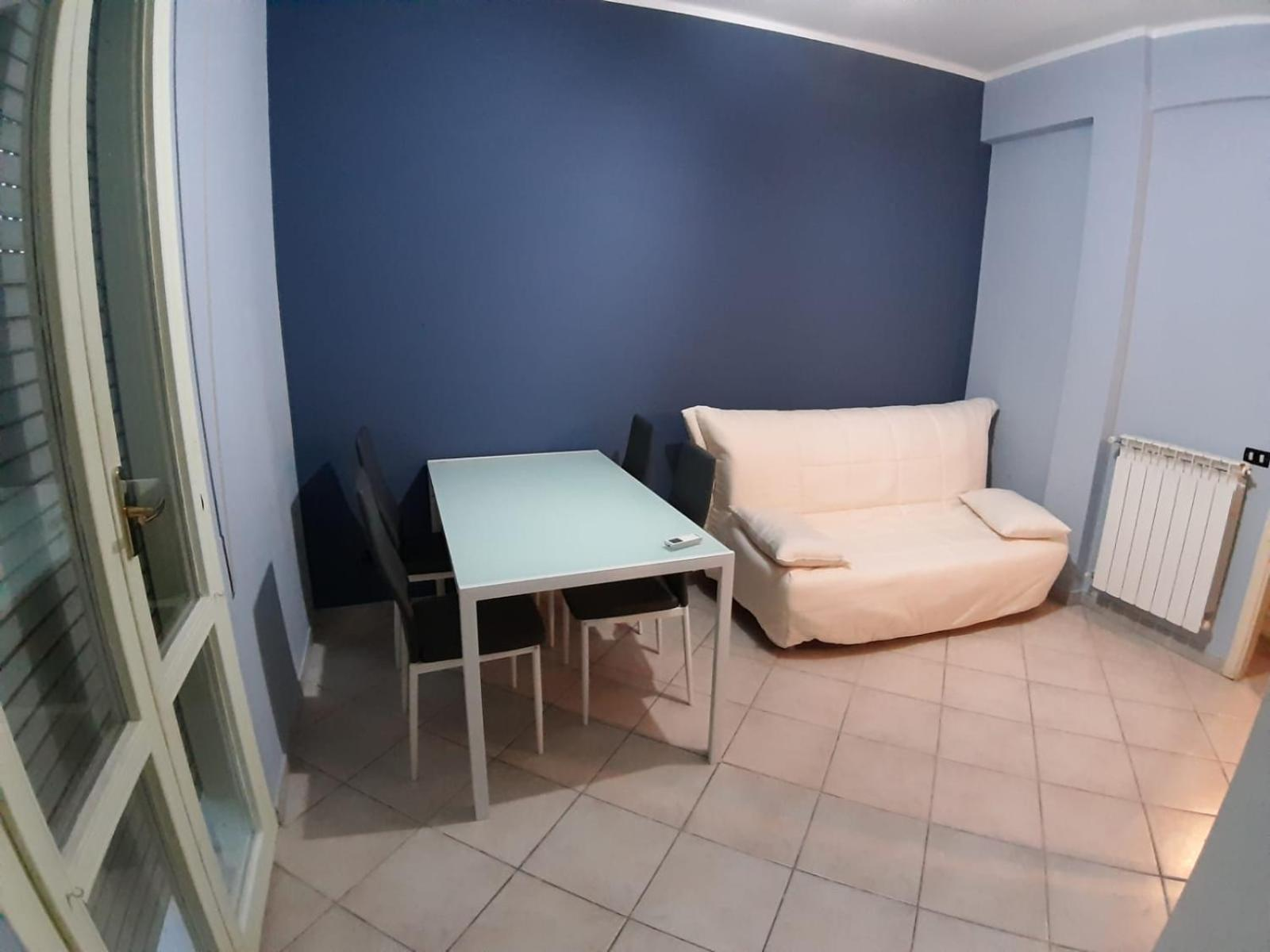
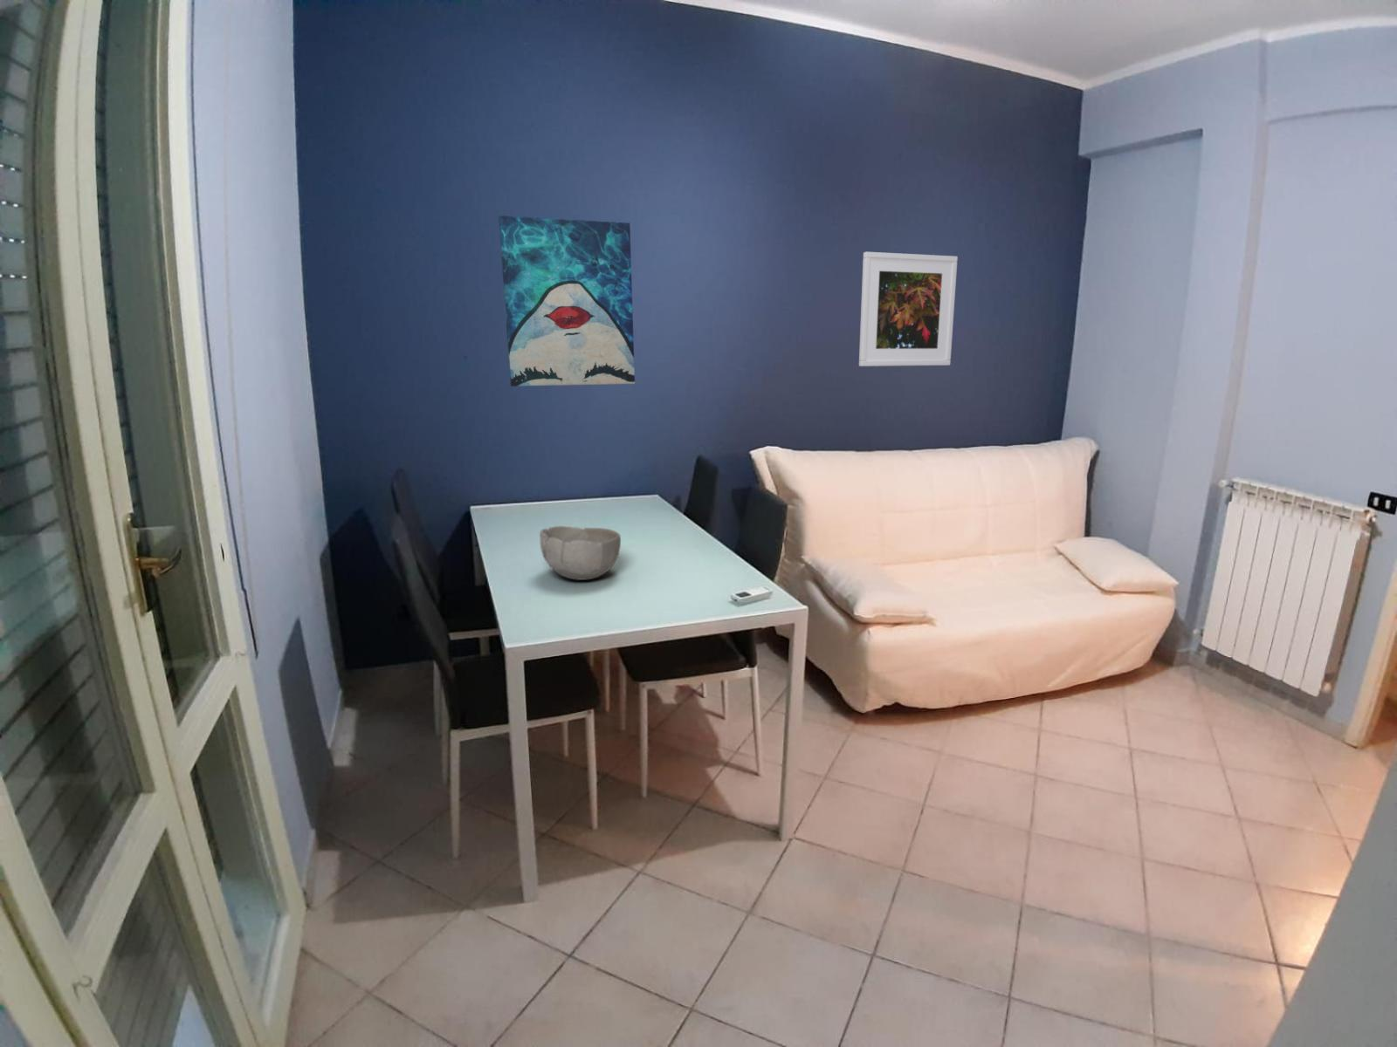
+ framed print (909, 310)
+ wall art (570, 305)
+ bowl (582, 553)
